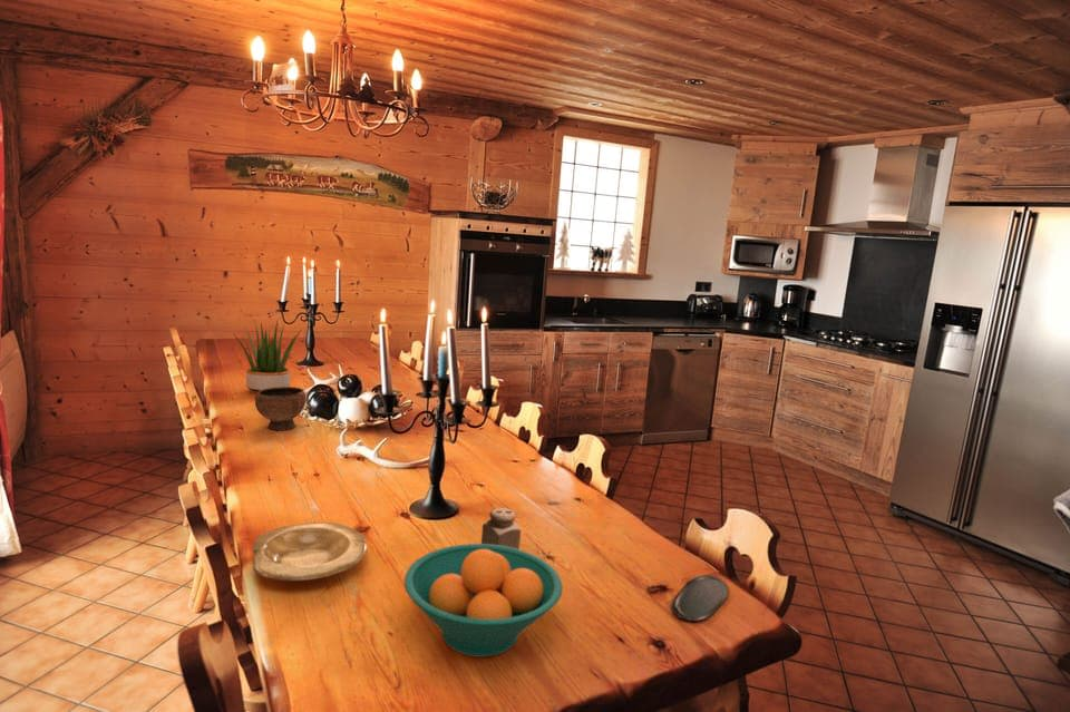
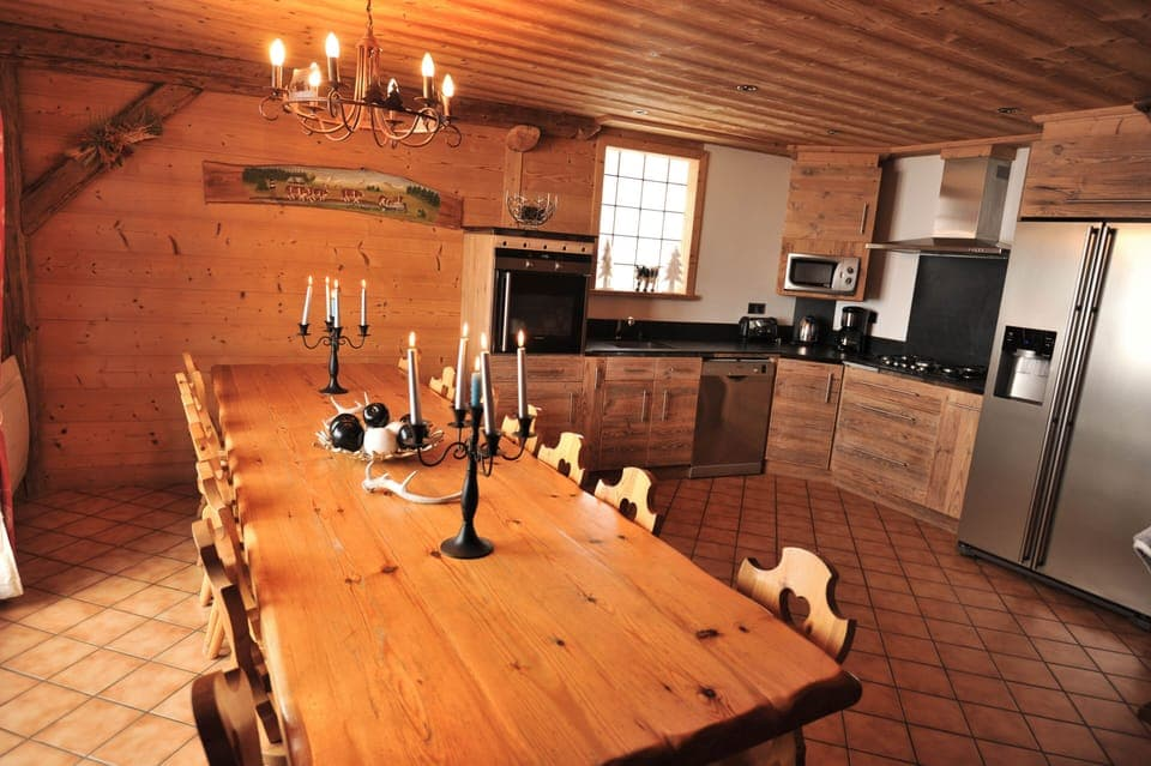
- bowl (280, 408)
- fruit bowl (483, 594)
- plate (309, 555)
- salt shaker (500, 537)
- potted plant (269, 357)
- oval tray (700, 596)
